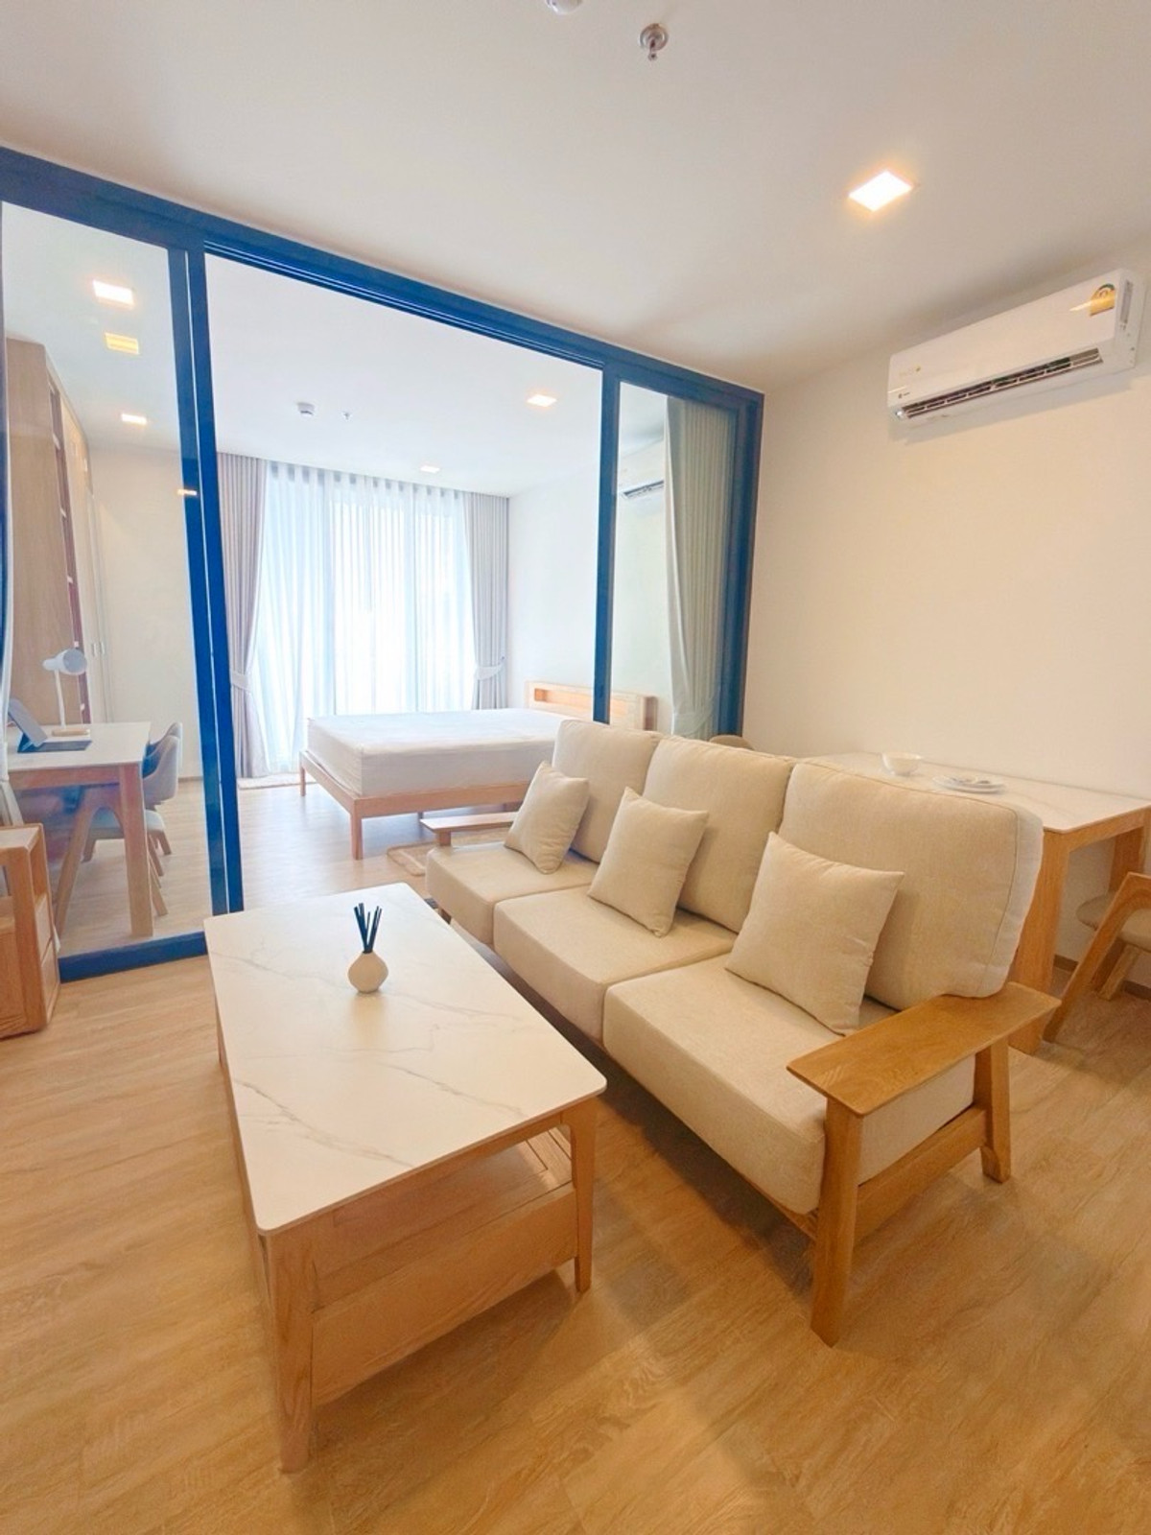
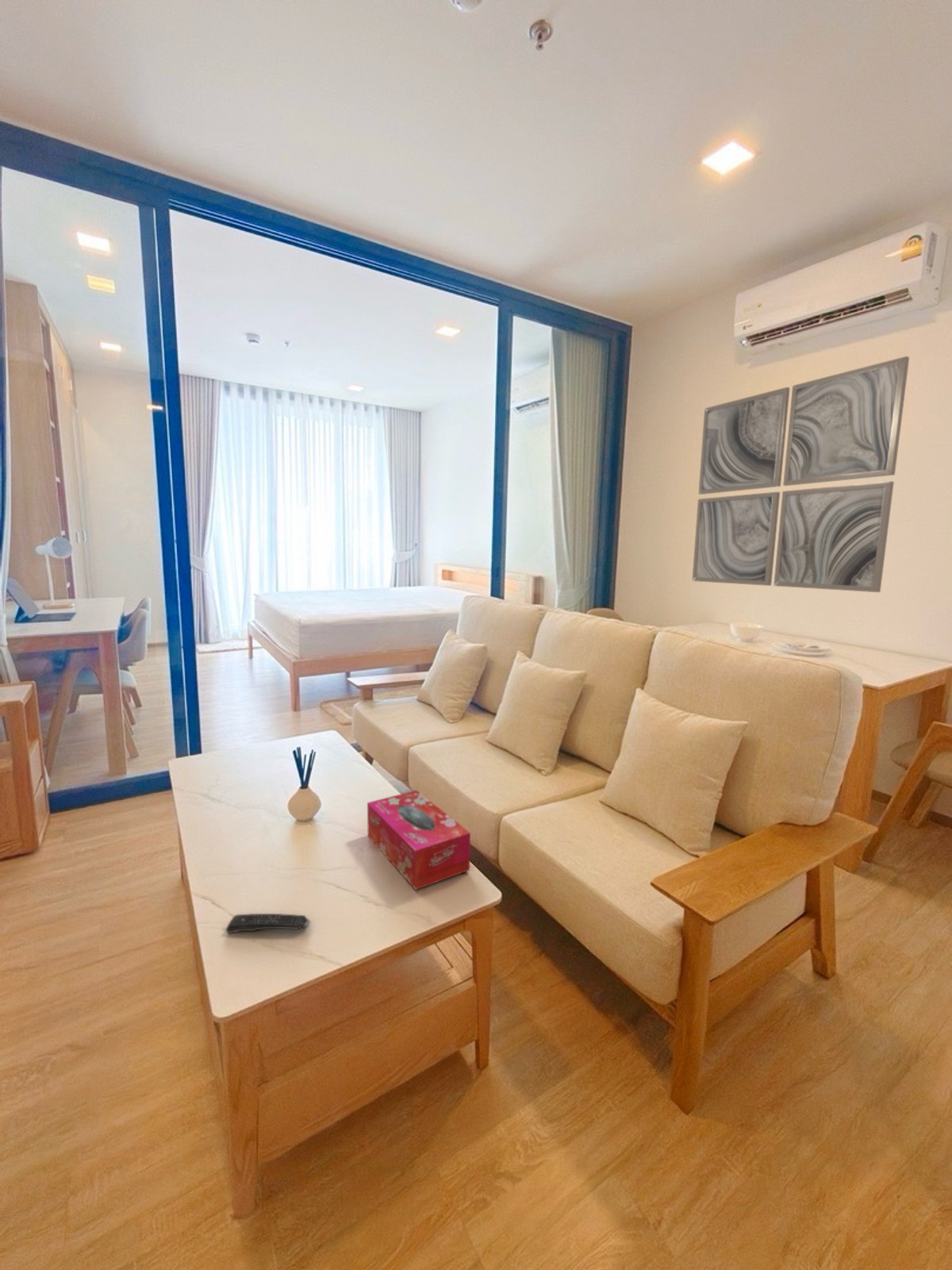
+ wall art (782, 491)
+ remote control (270, 922)
+ tissue box (416, 834)
